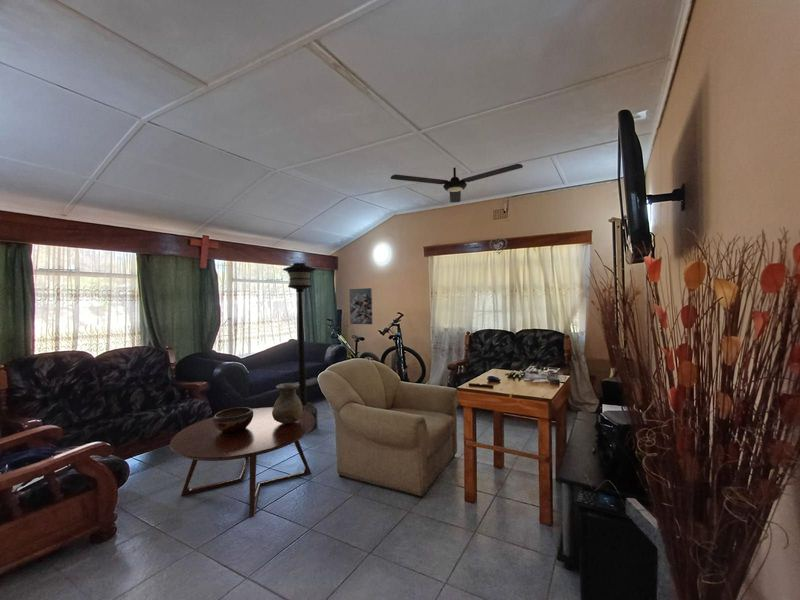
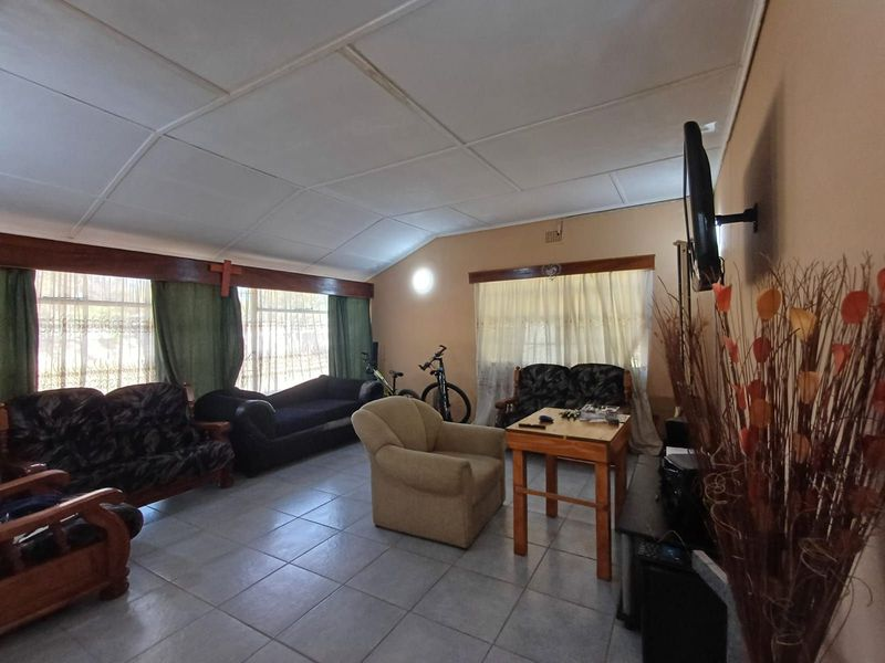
- decorative bowl (233, 420)
- wall art (360, 306)
- coffee table (248, 455)
- ceiling fan (454, 183)
- vase (287, 403)
- floor lamp (301, 346)
